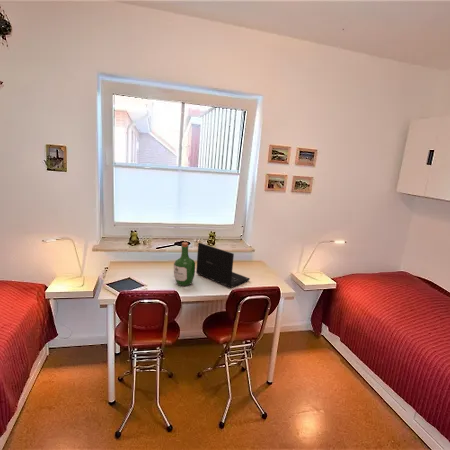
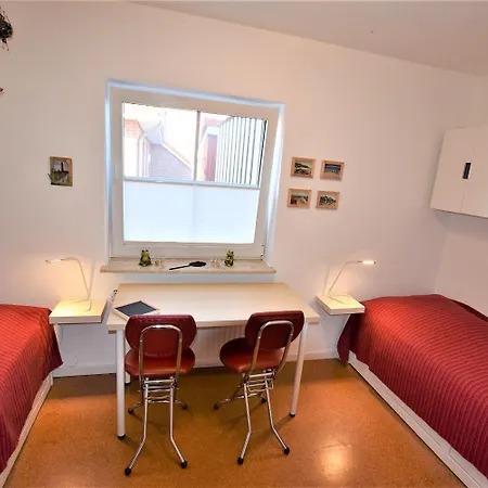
- laptop (223, 261)
- wine bottle (184, 263)
